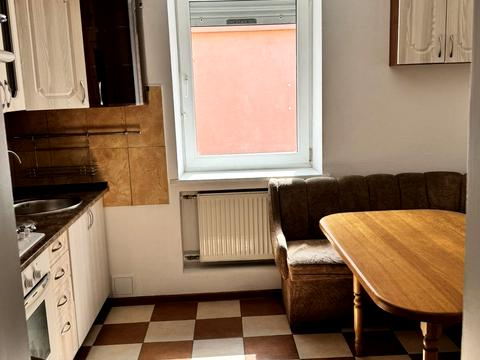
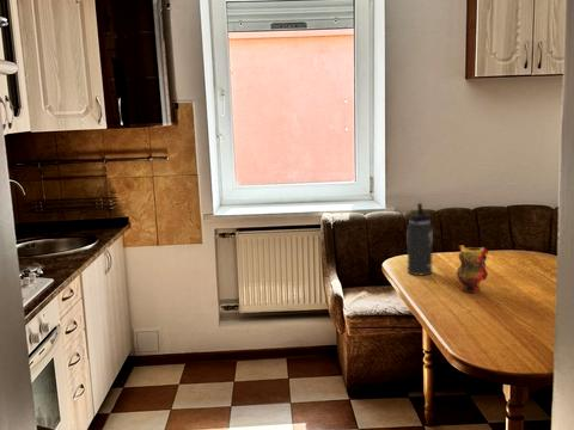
+ thermos bottle (419, 238)
+ teapot (472, 266)
